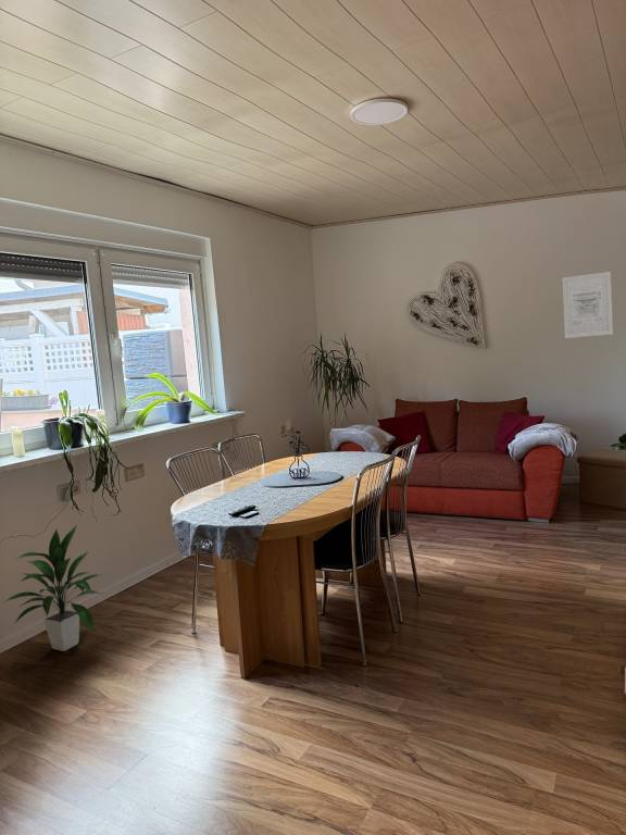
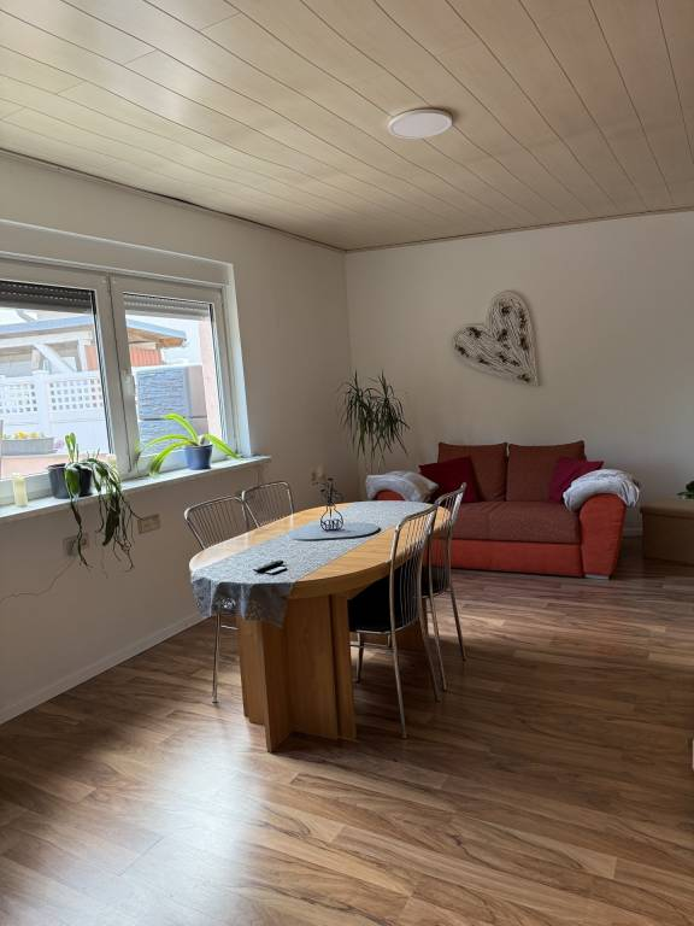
- wall art (587, 306)
- indoor plant (59, 590)
